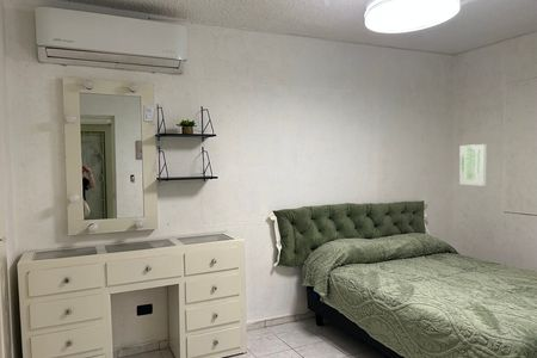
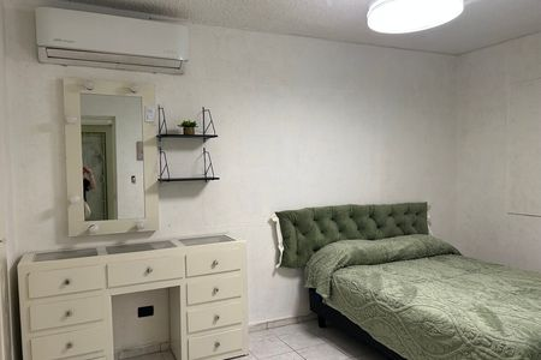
- wall art (473, 165)
